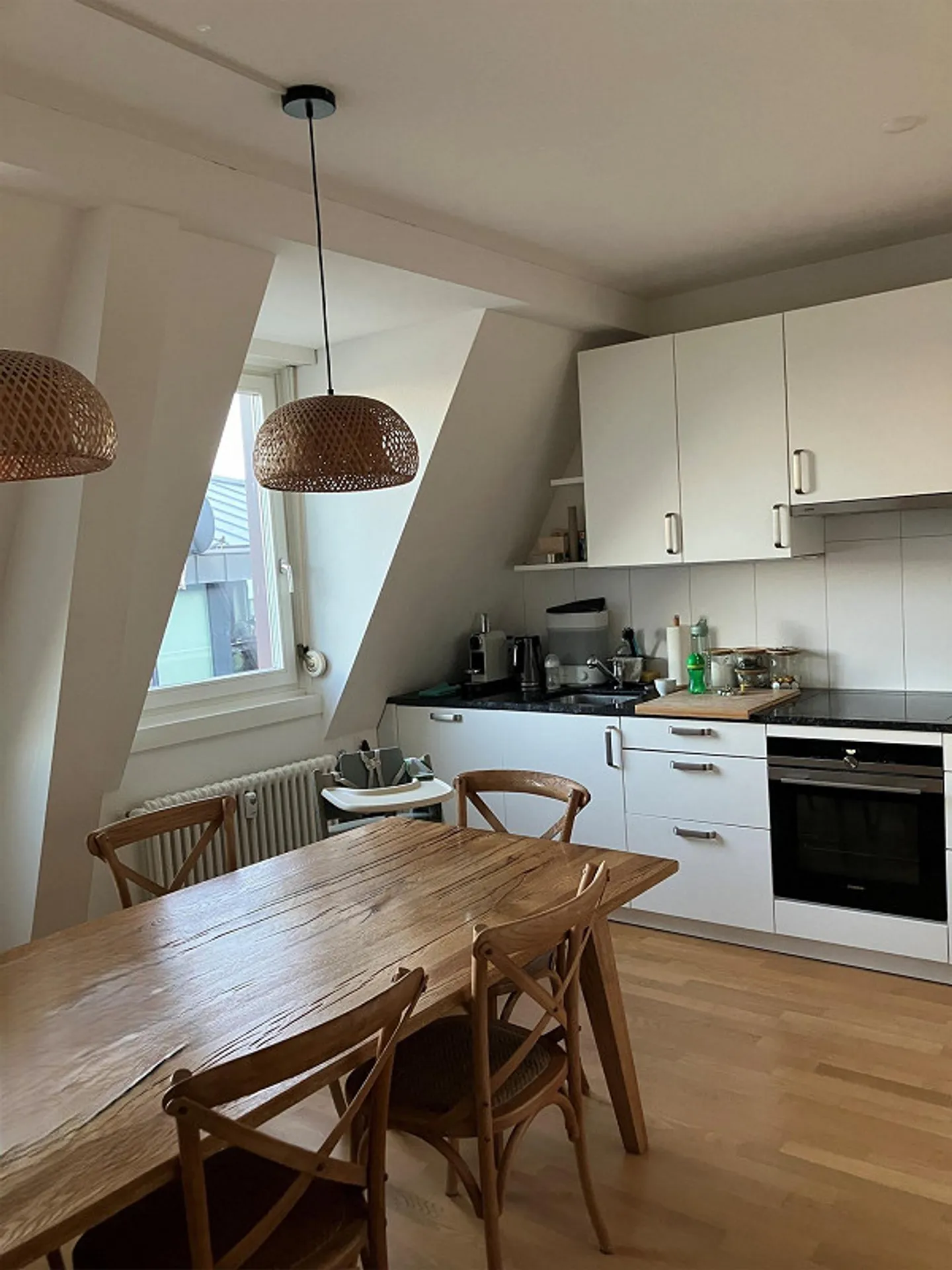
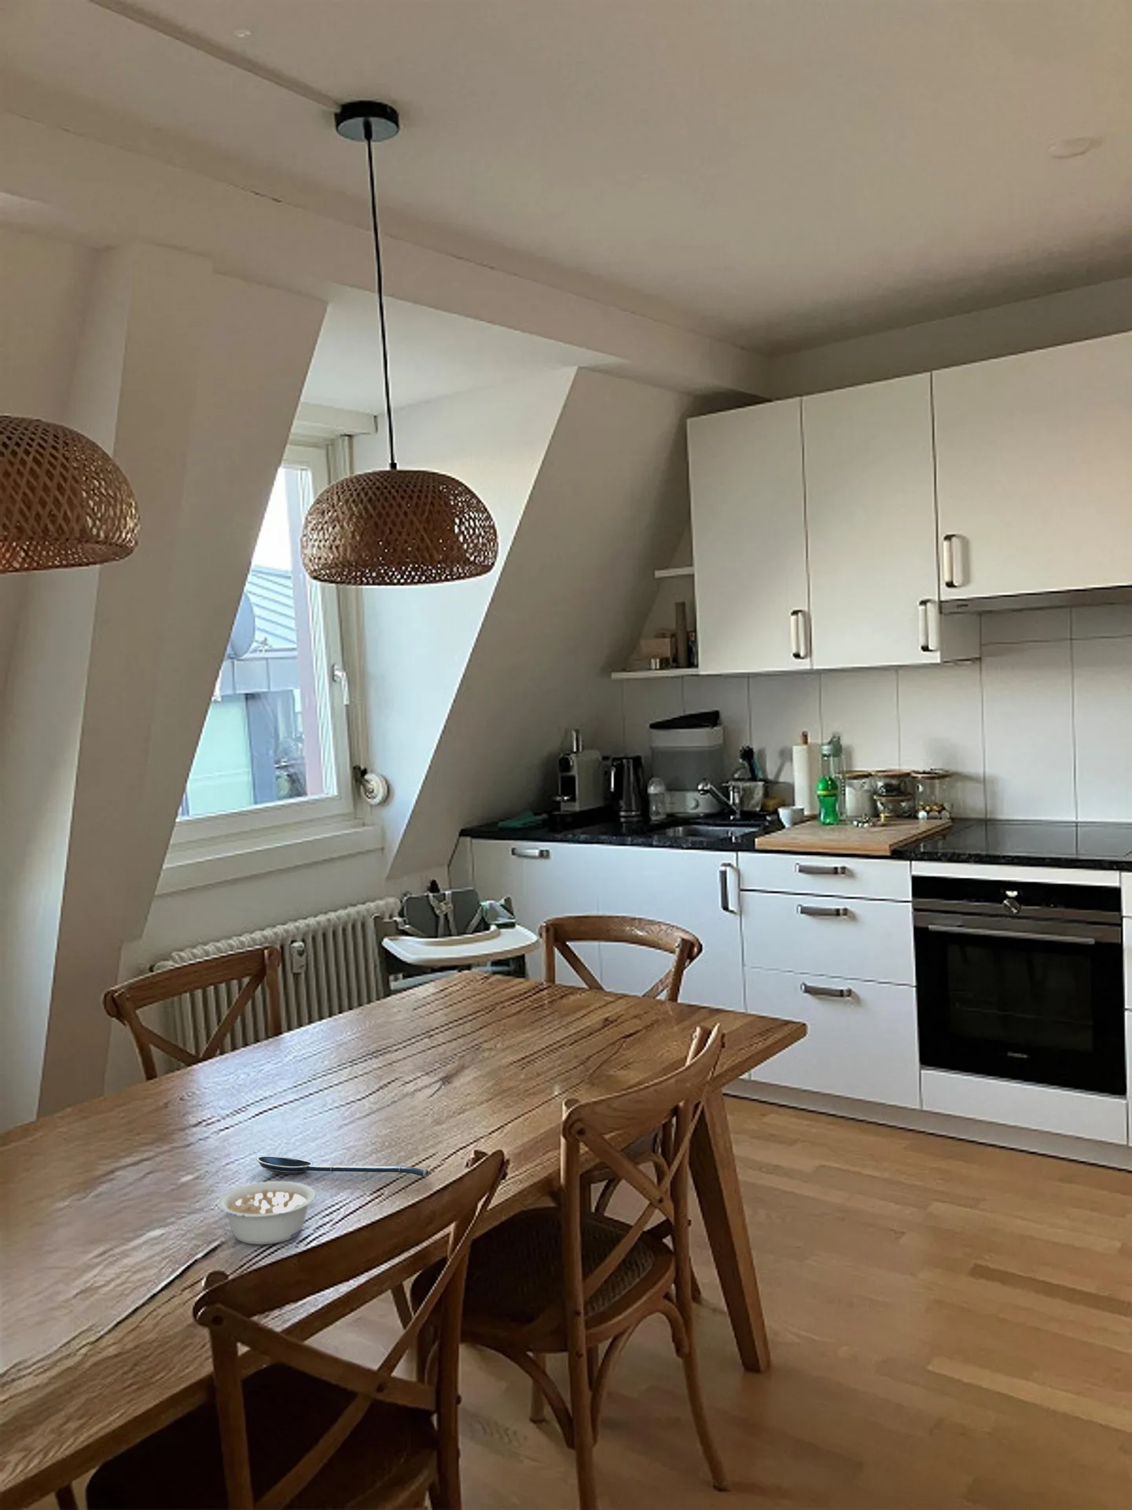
+ legume (270, 1212)
+ spoon (339, 1168)
